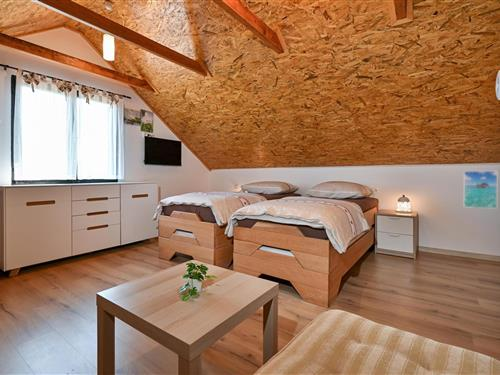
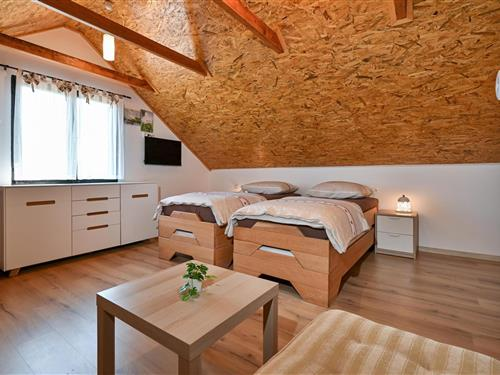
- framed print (479, 189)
